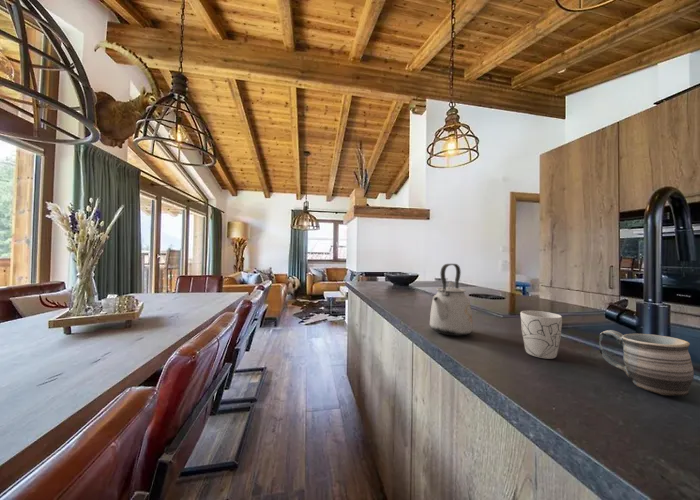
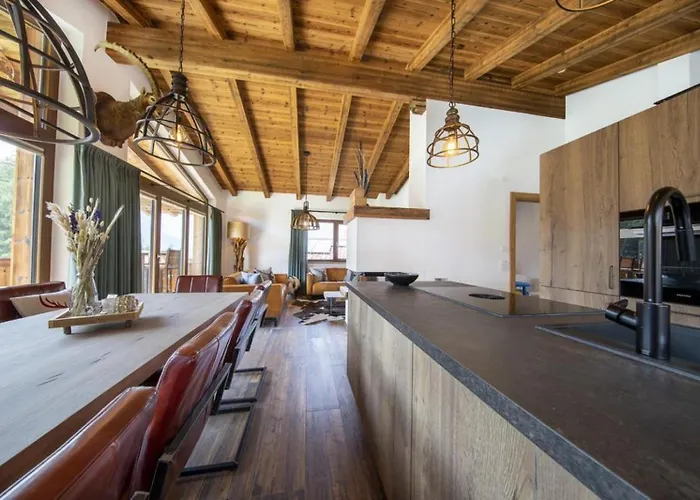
- mug (642, 360)
- kettle (447, 298)
- mug (541, 332)
